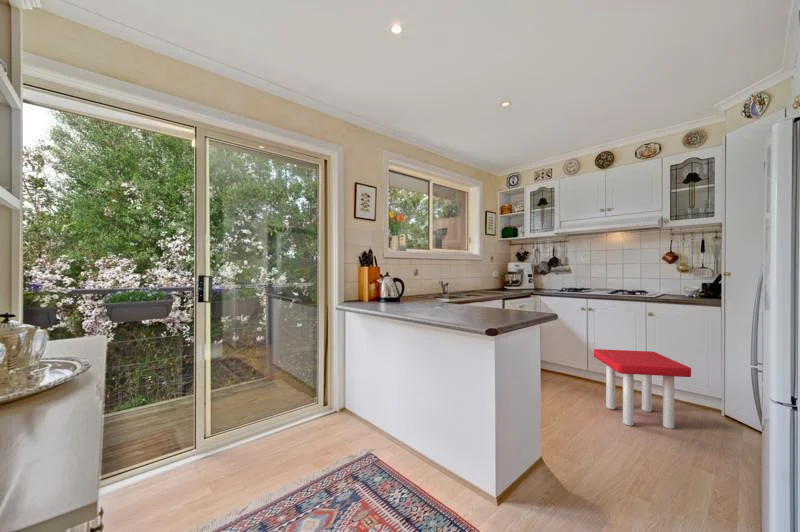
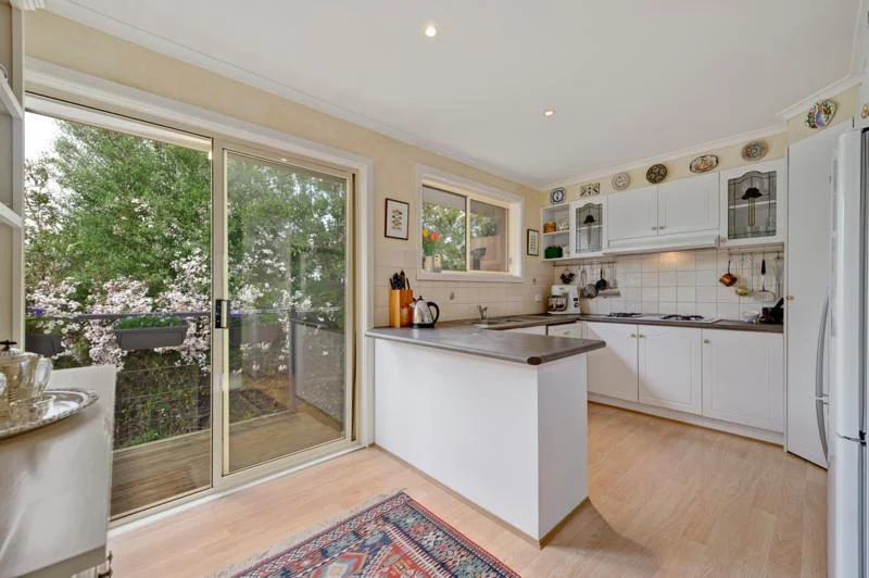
- stool (633, 387)
